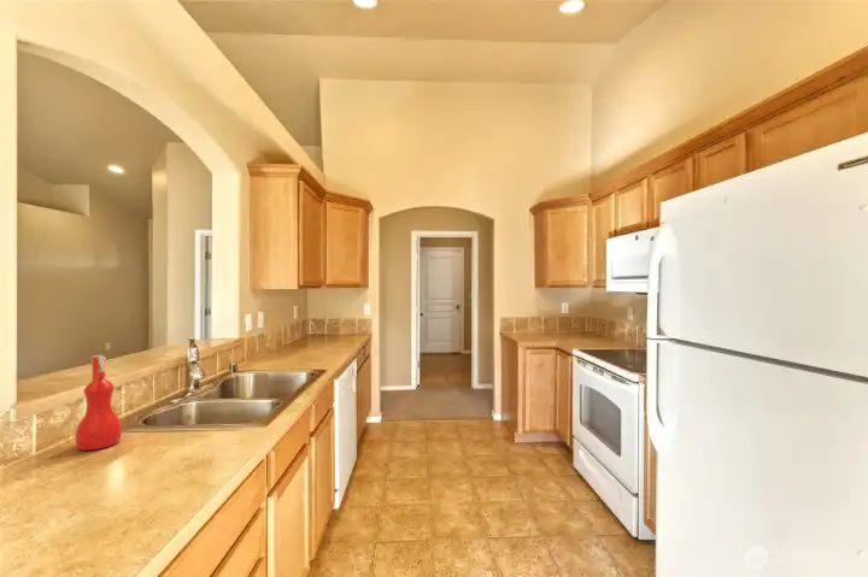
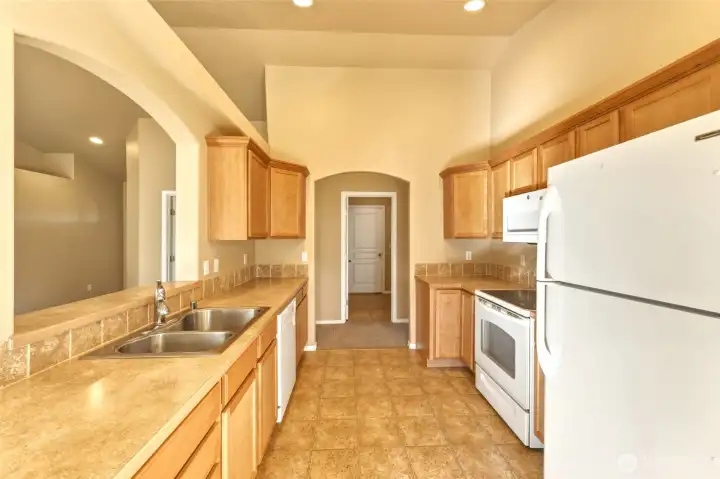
- spray bottle (98, 400)
